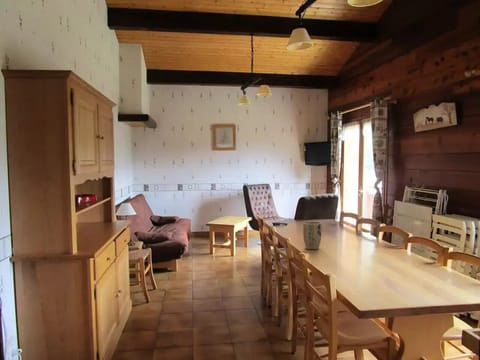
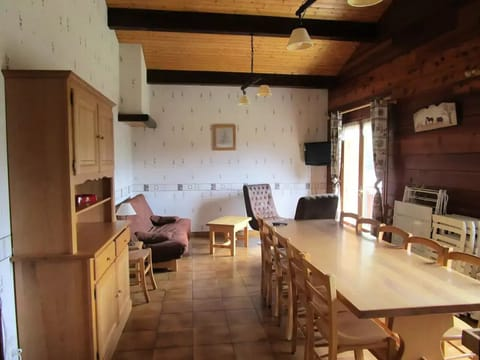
- plant pot (312, 235)
